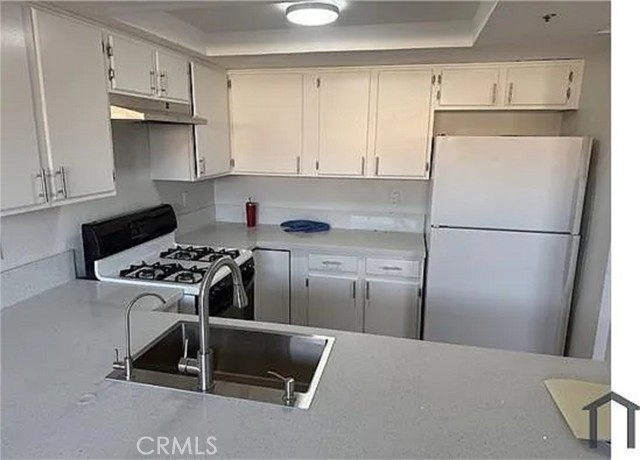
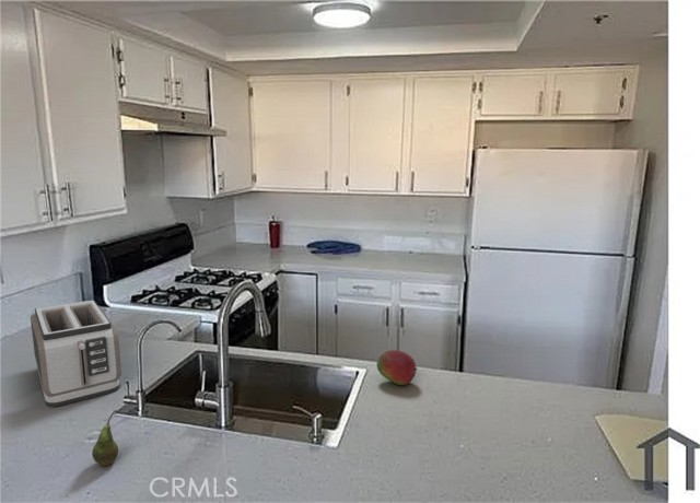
+ toaster (74, 349)
+ fruit (104, 437)
+ fruit (397, 366)
